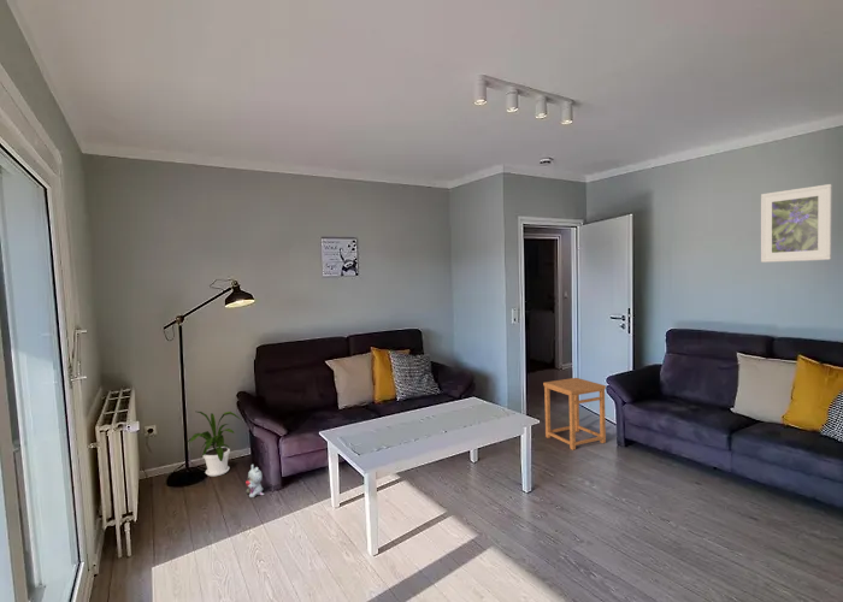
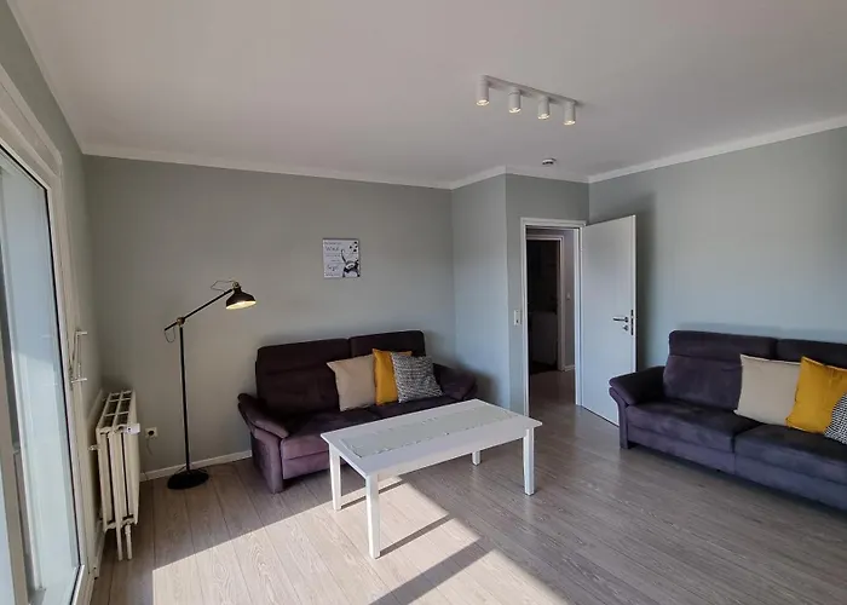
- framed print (794, 225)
- side table (574, 412)
- house plant (213, 439)
- plush toy (254, 479)
